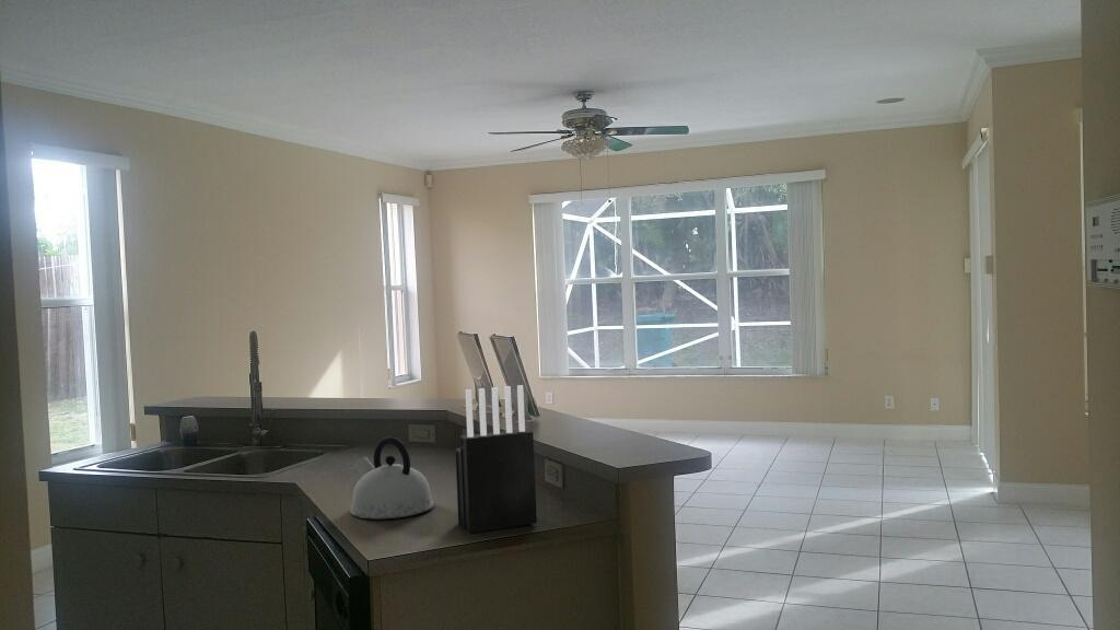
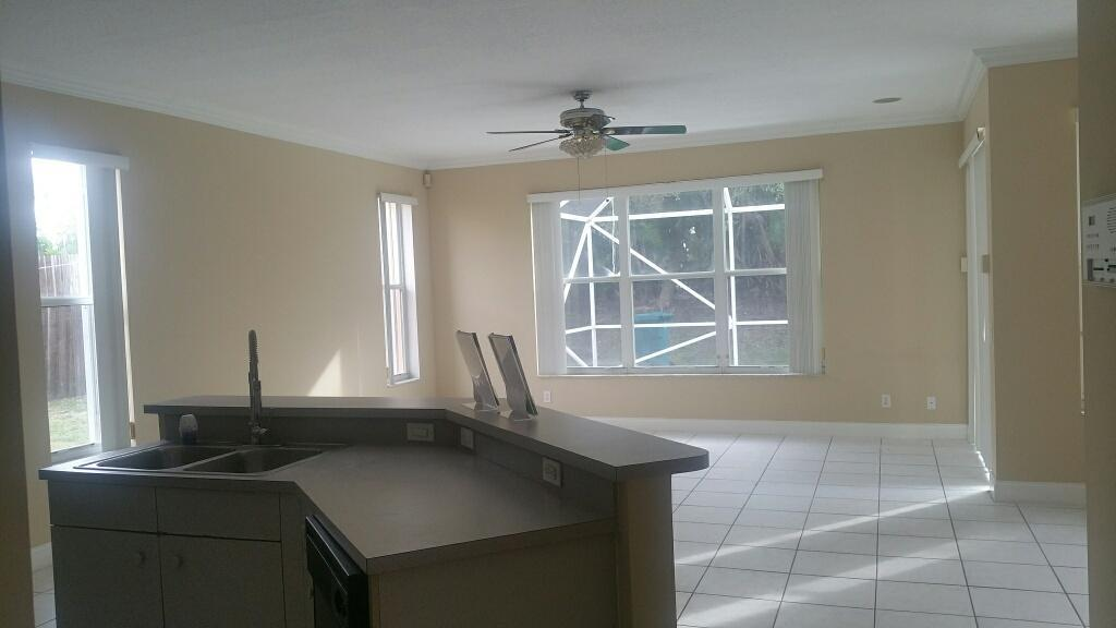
- knife block (492, 454)
- kettle (387, 471)
